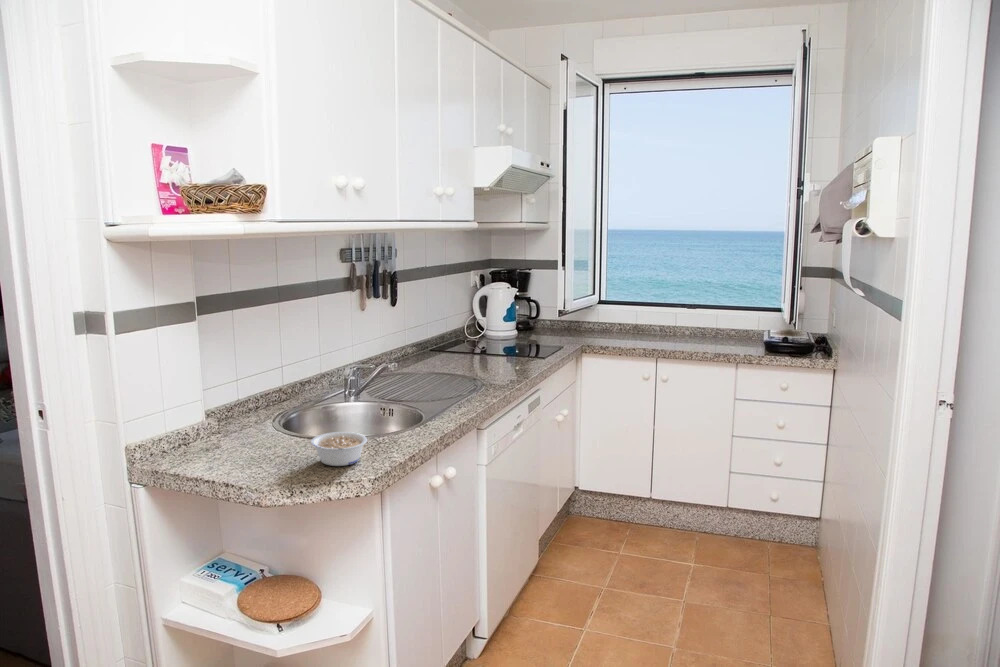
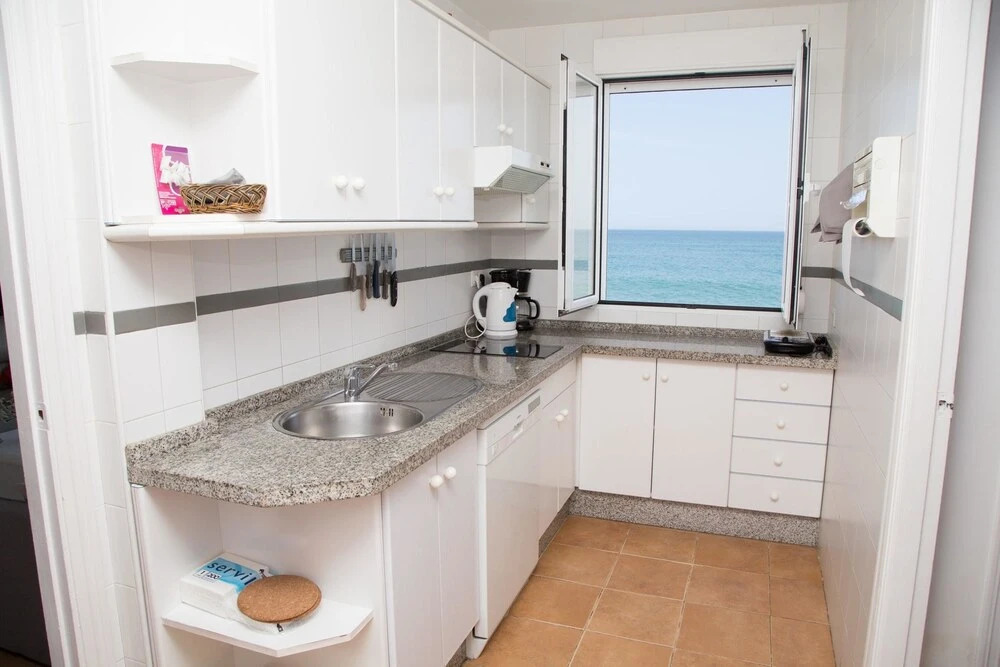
- legume (340, 448)
